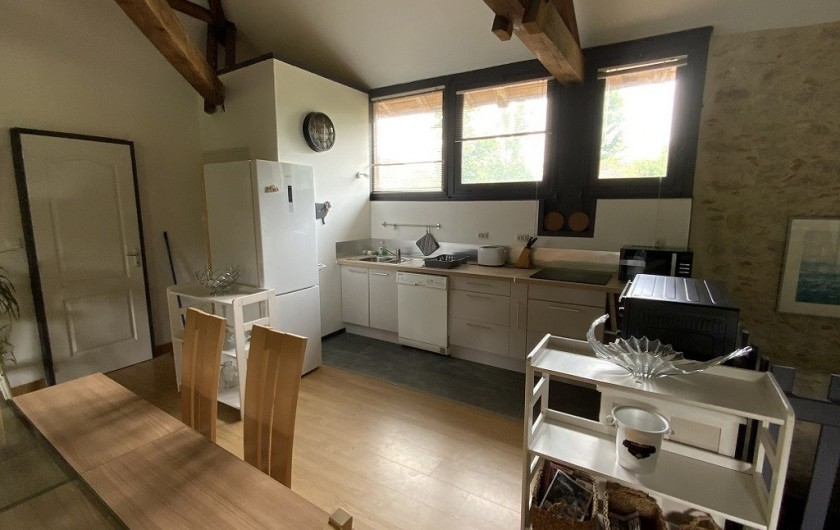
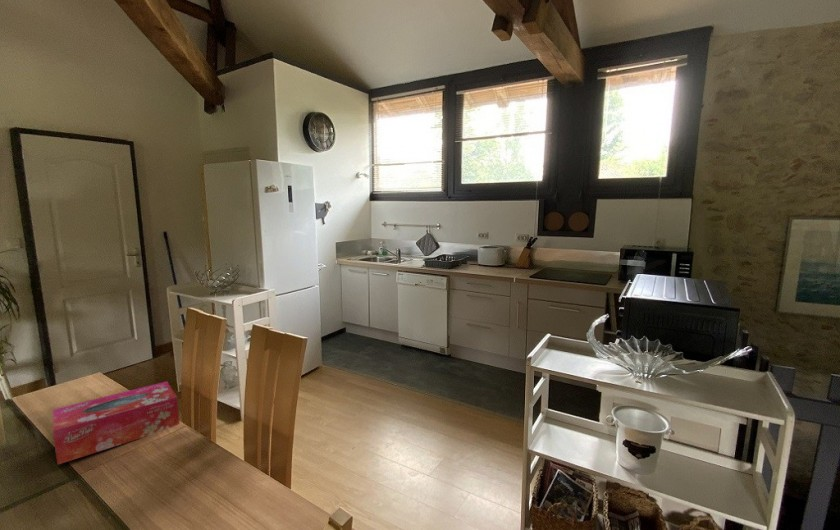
+ tissue box (118, 417)
